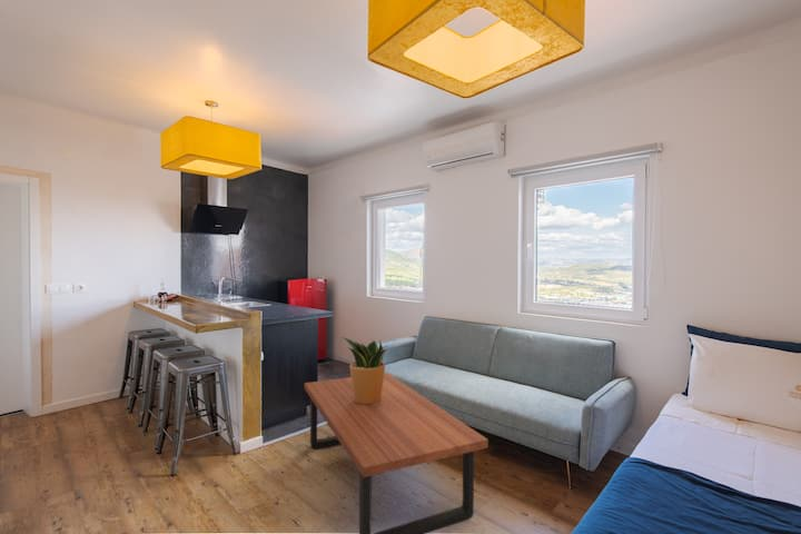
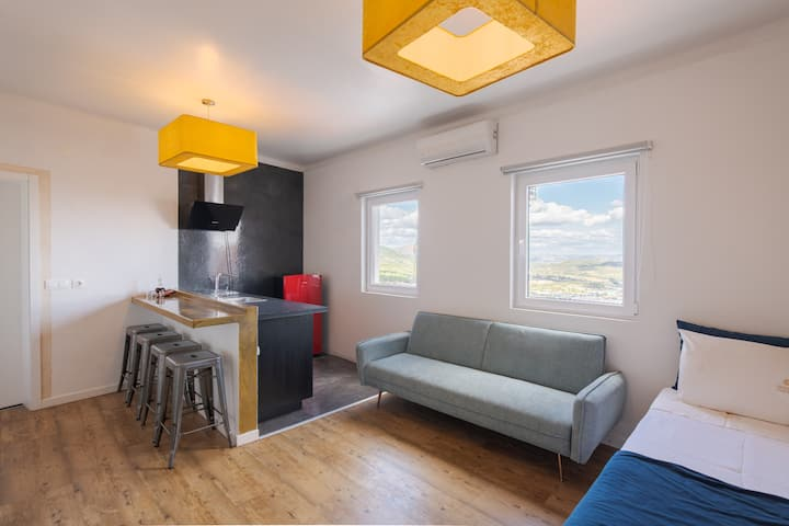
- potted plant (366, 369)
- coffee table (378, 441)
